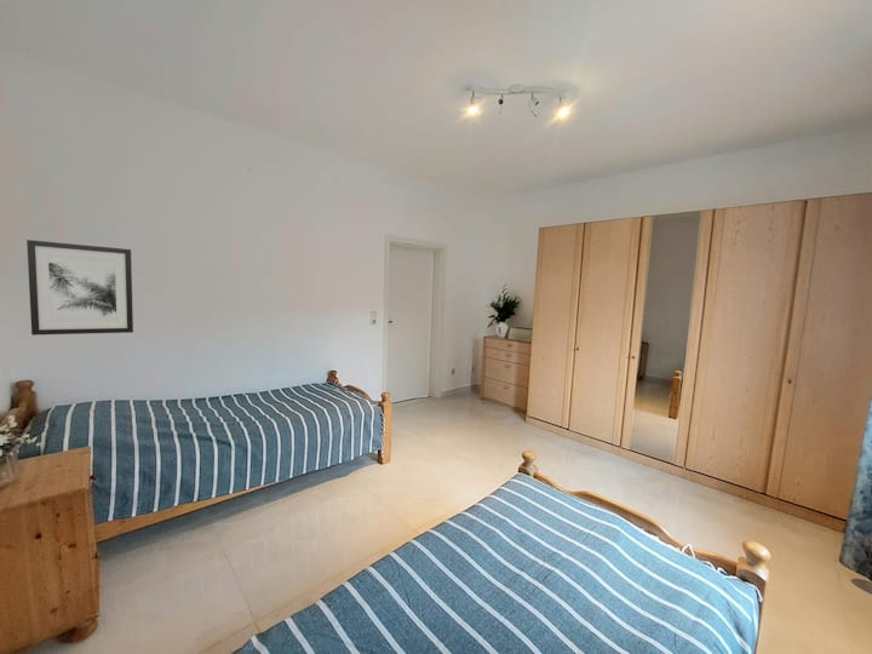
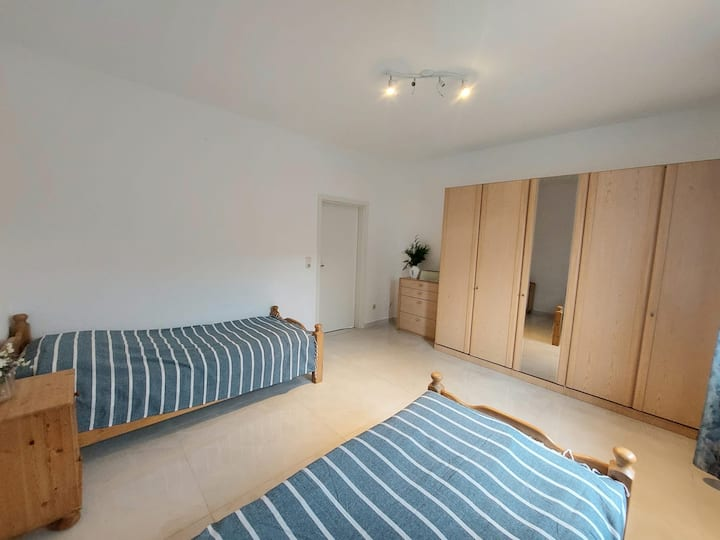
- wall art (84, 289)
